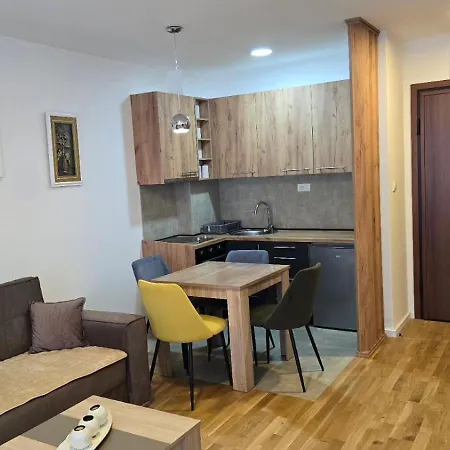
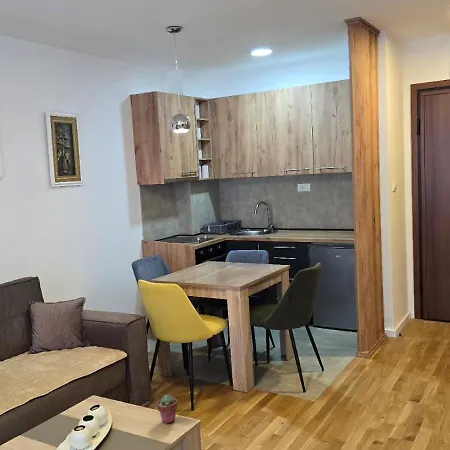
+ potted succulent (167, 407)
